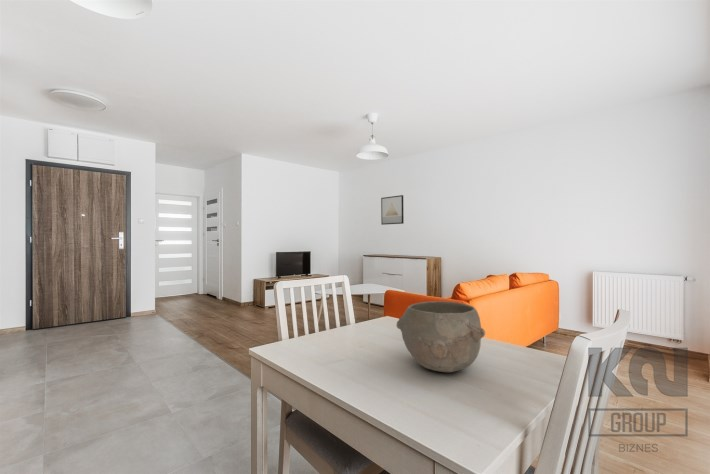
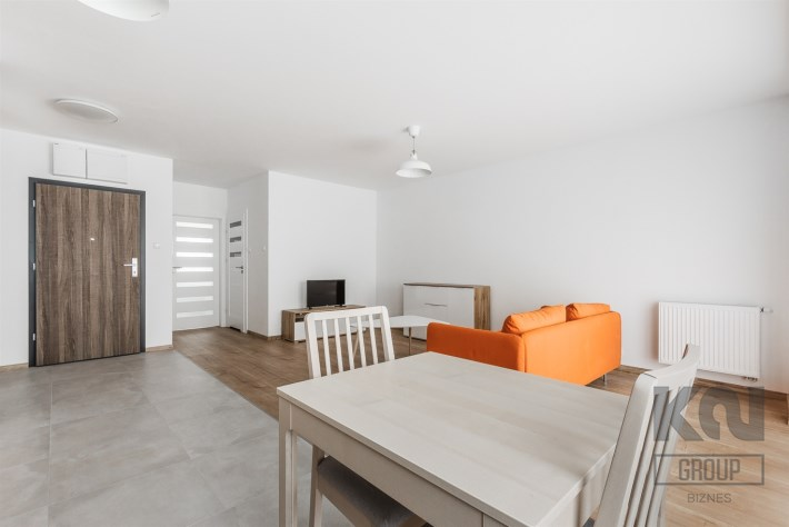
- wall art (392, 210)
- bowl (440, 336)
